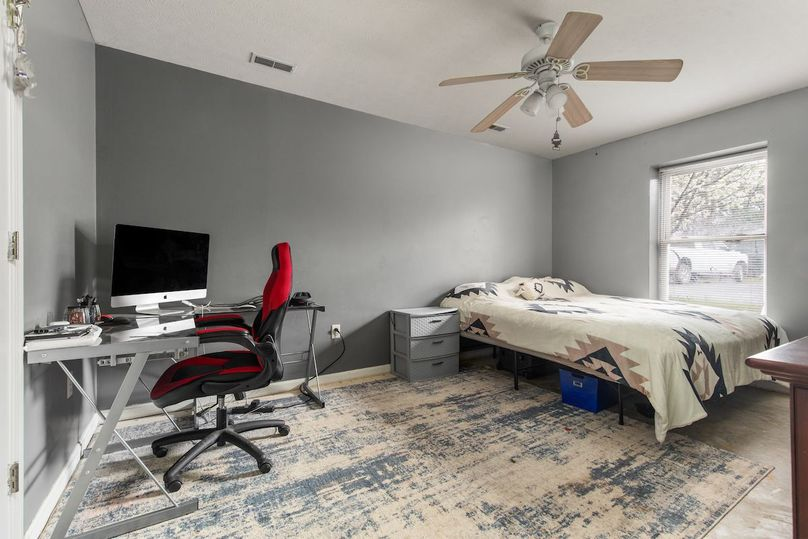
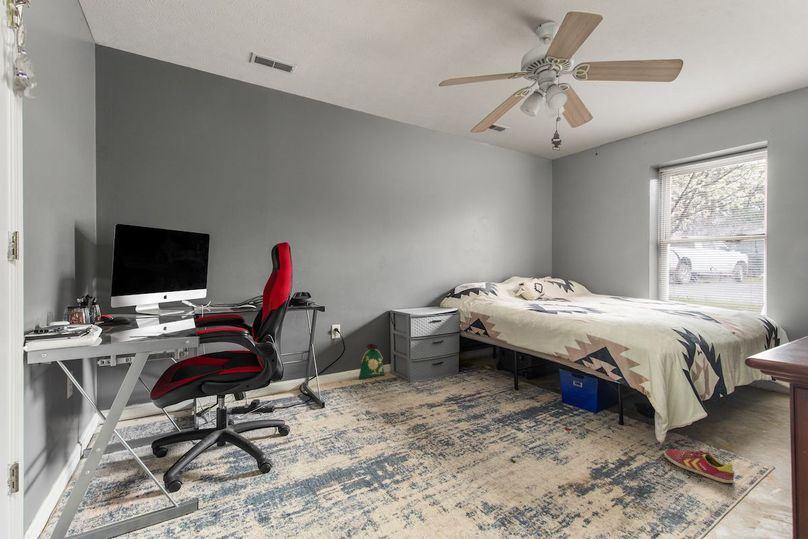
+ bag (372, 360)
+ shoe (696, 459)
